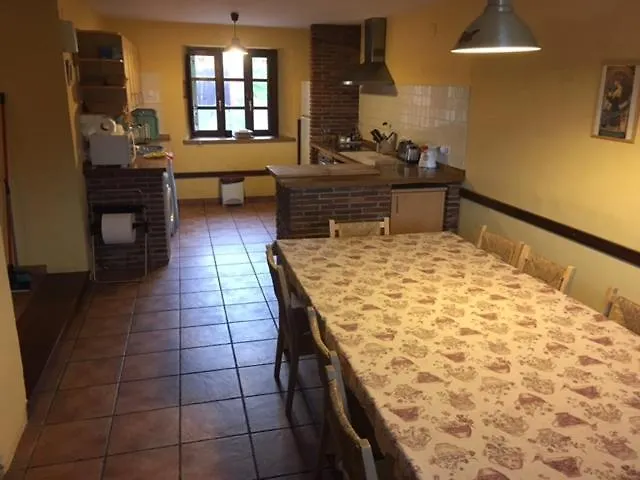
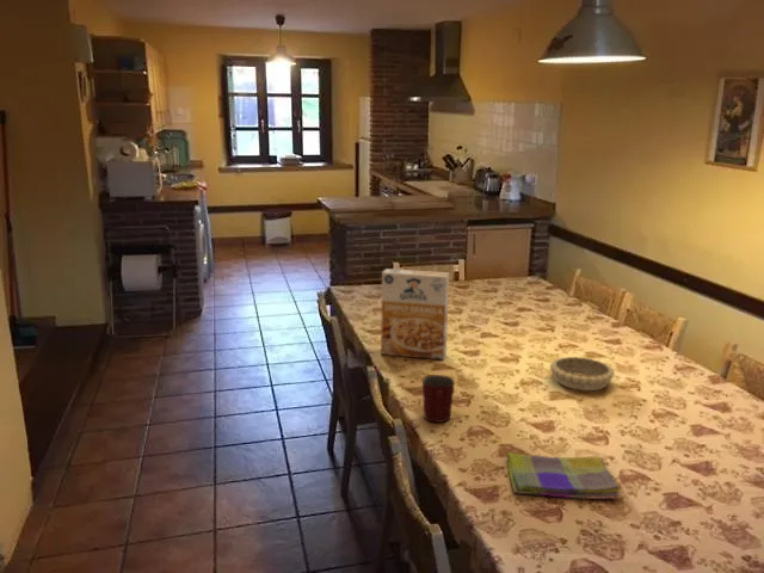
+ cereal box (414, 314)
+ dish towel (560, 473)
+ mug (438, 401)
+ decorative bowl (581, 372)
